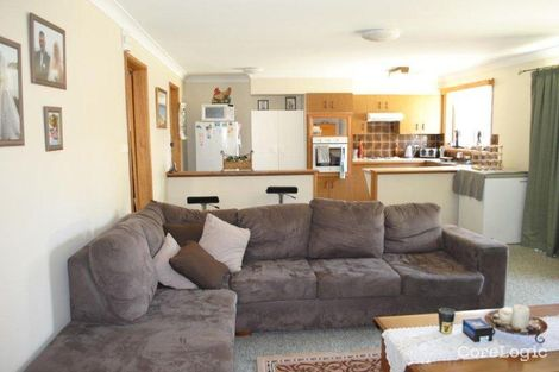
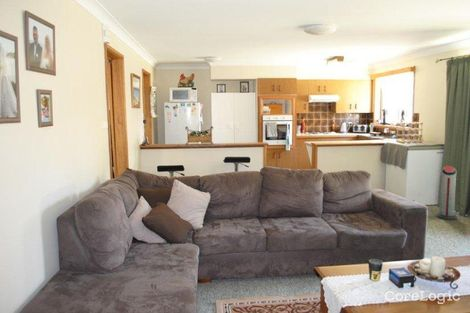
+ air purifier (447, 191)
